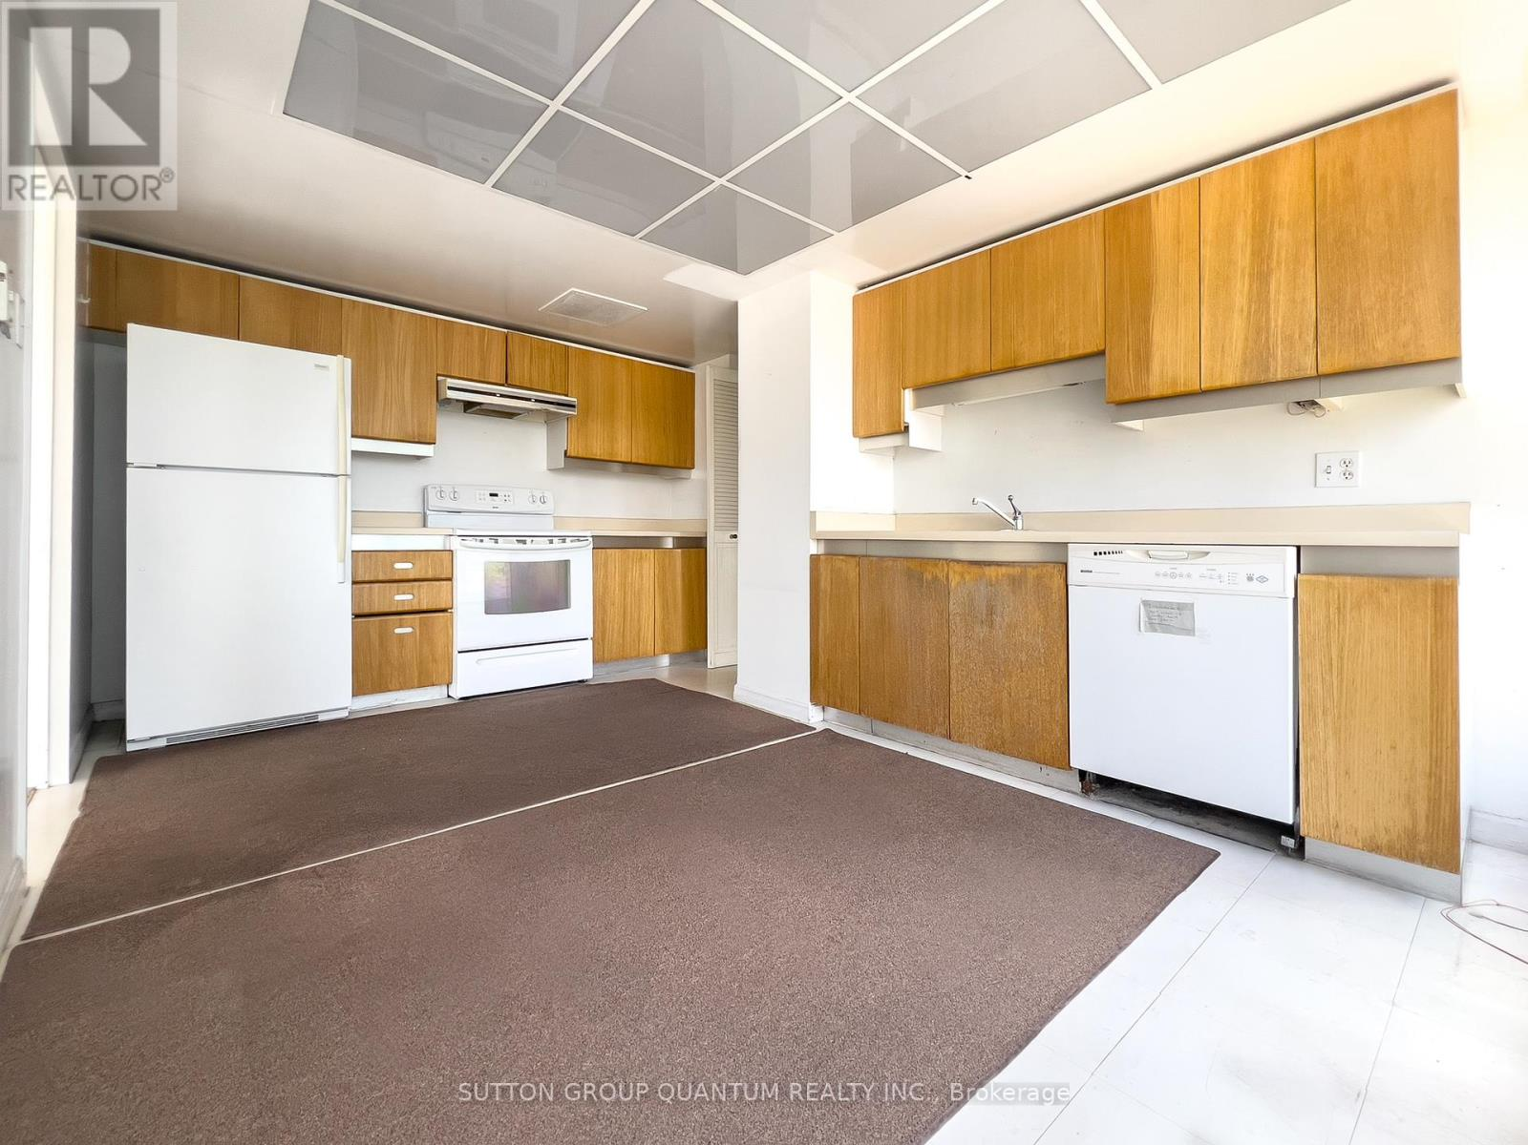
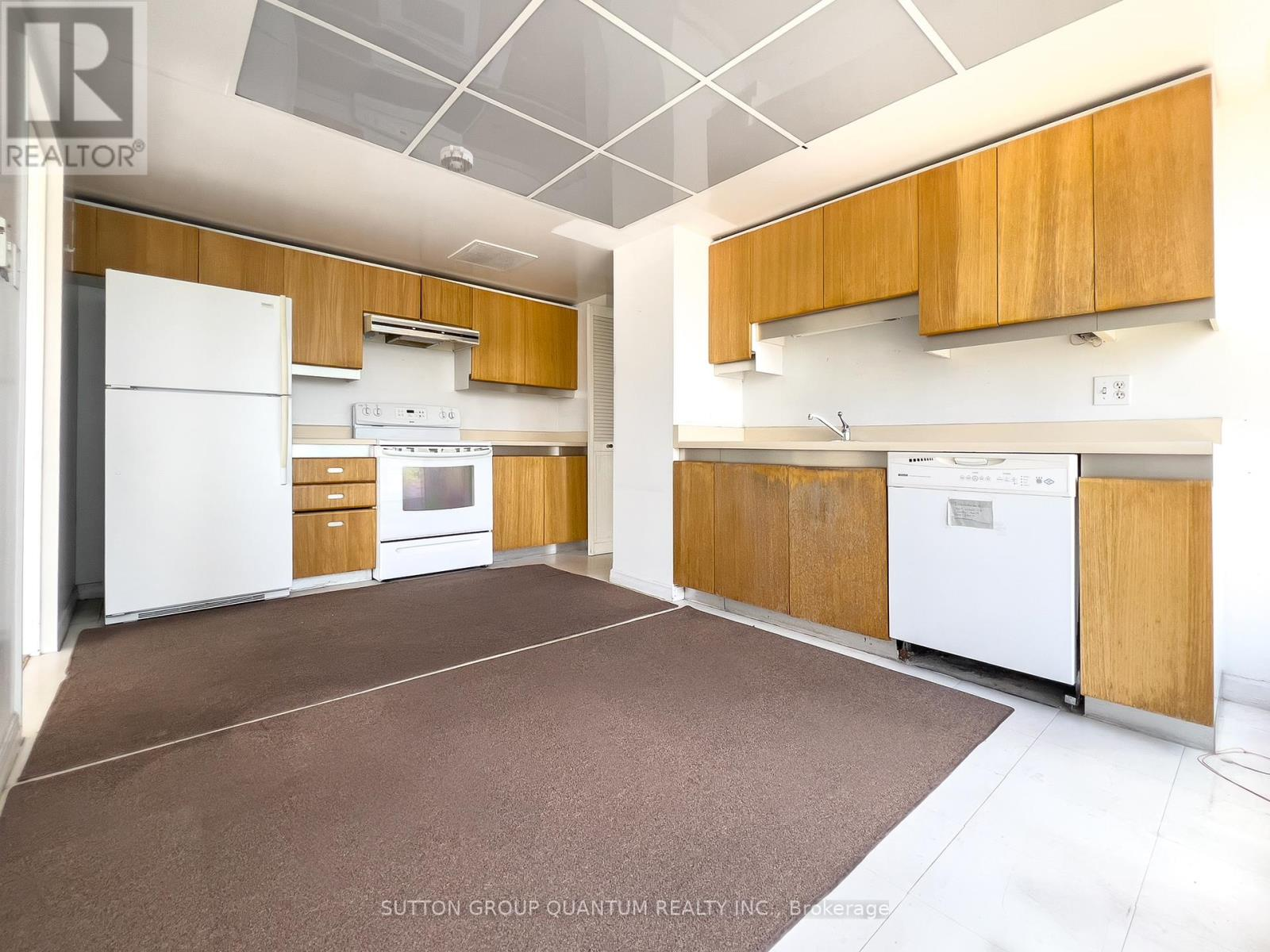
+ smoke detector (456, 158)
